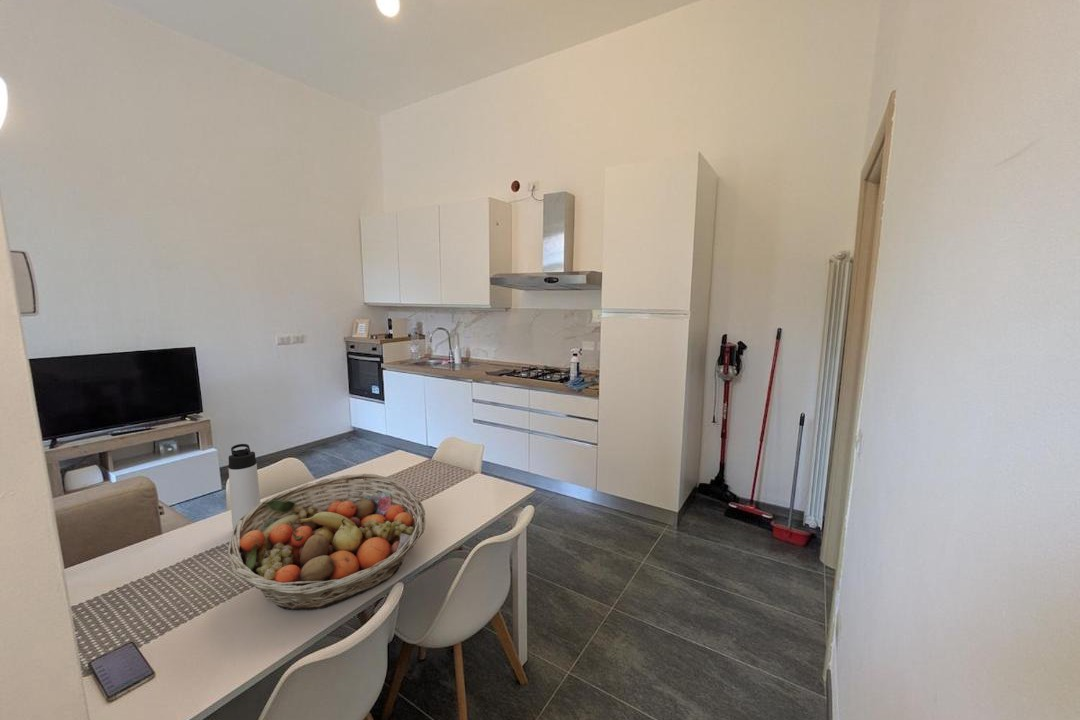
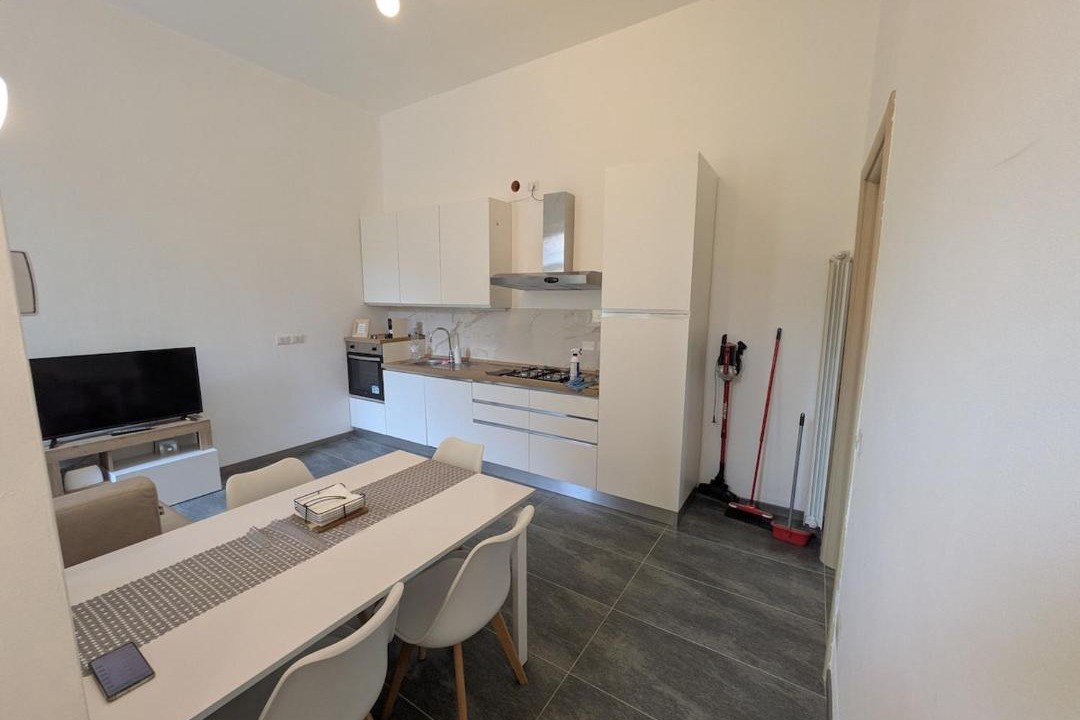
- thermos bottle (244, 487)
- fruit basket (336, 535)
